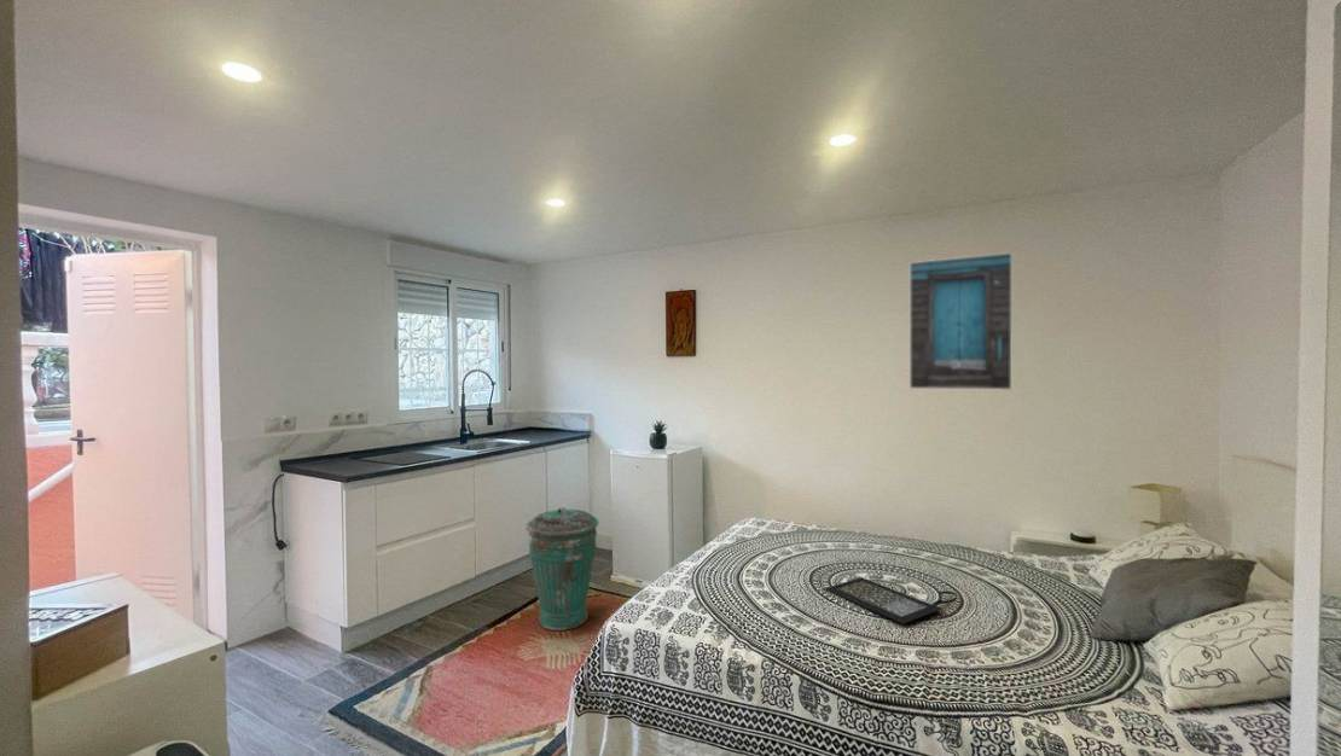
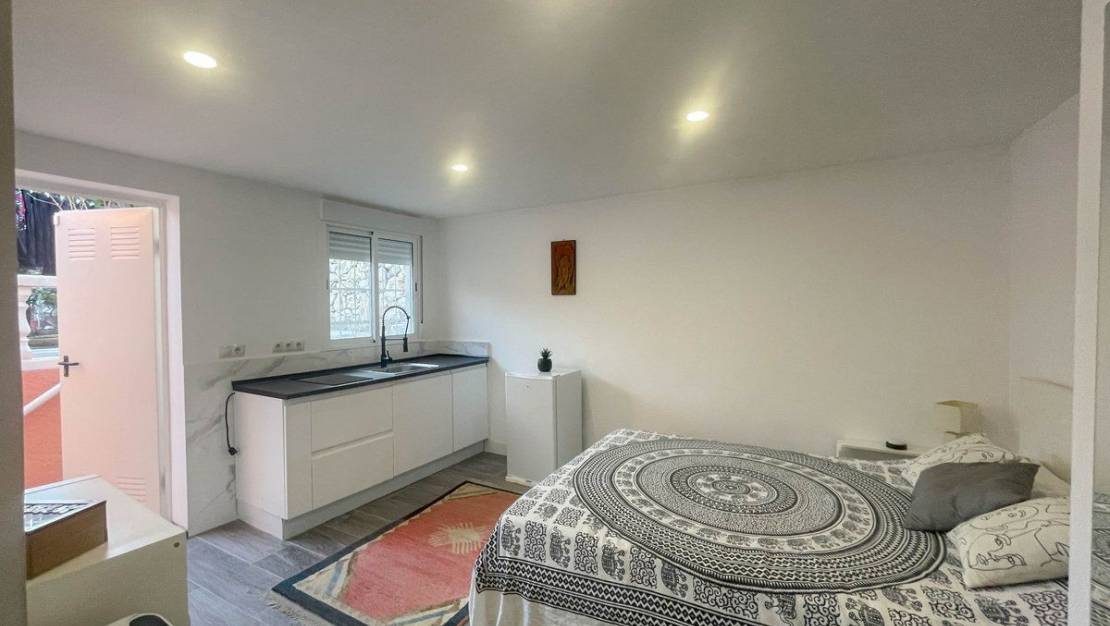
- clutch bag (886, 599)
- trash can (563, 563)
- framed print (958, 324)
